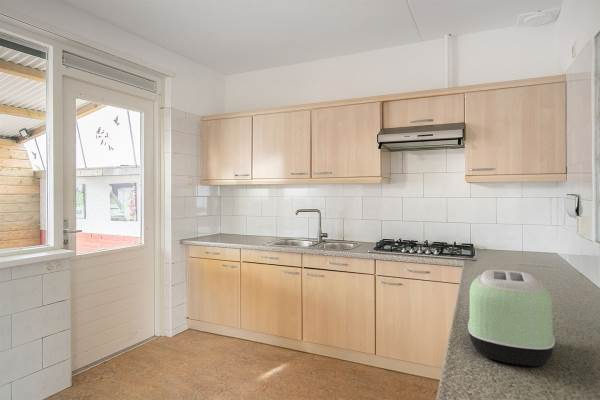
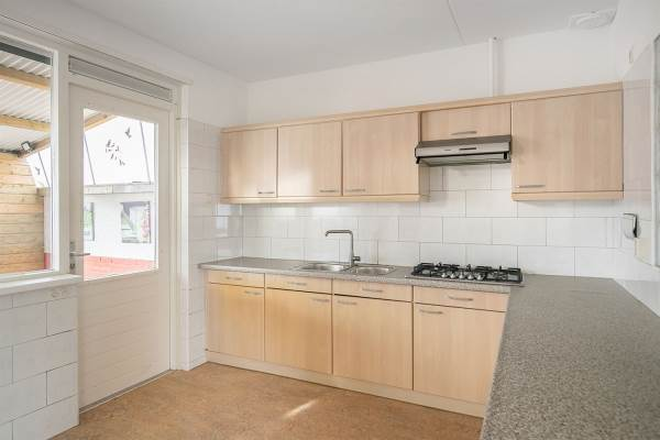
- toaster (508, 311)
